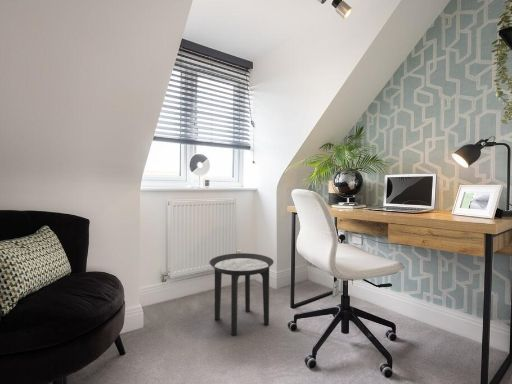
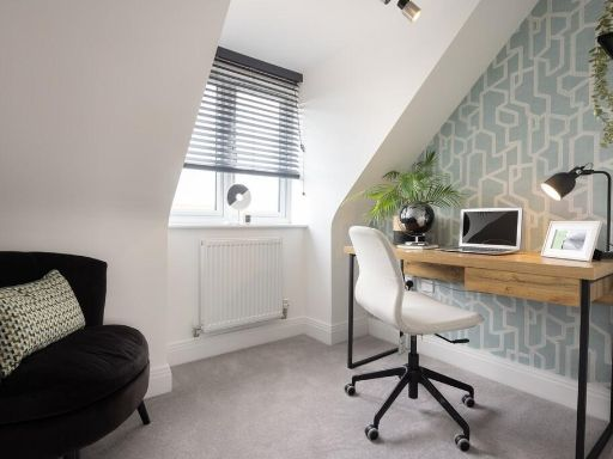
- side table (245, 291)
